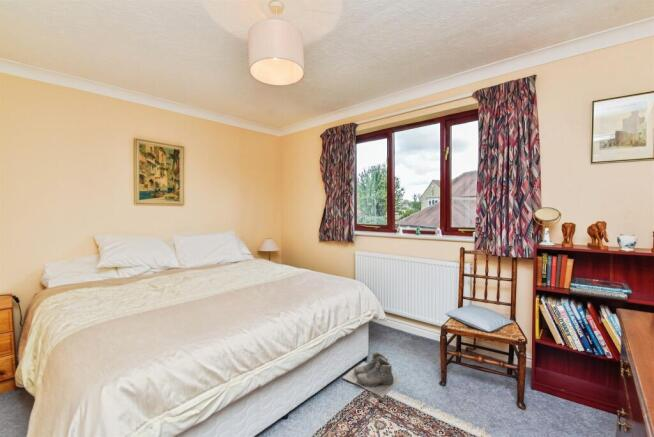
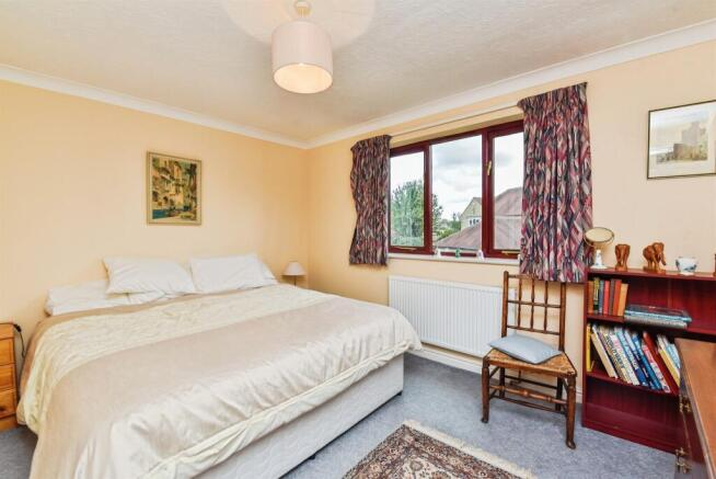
- boots (372, 366)
